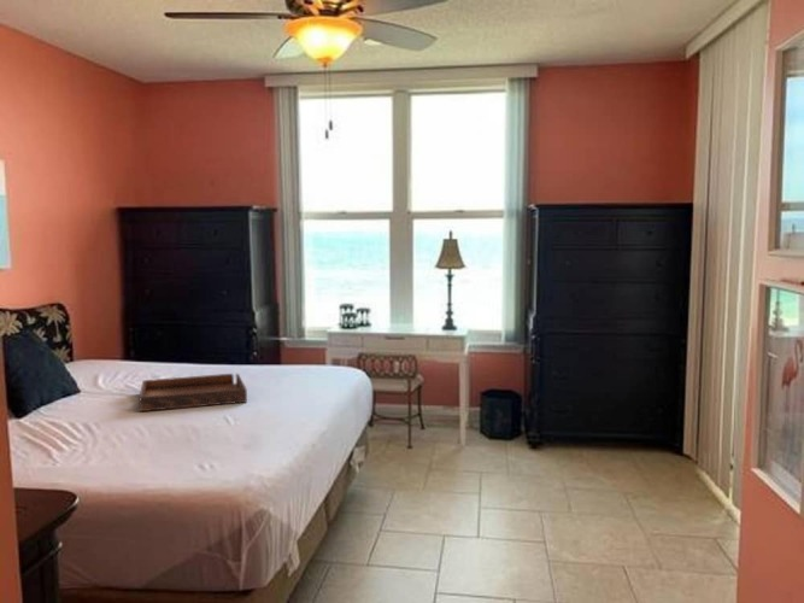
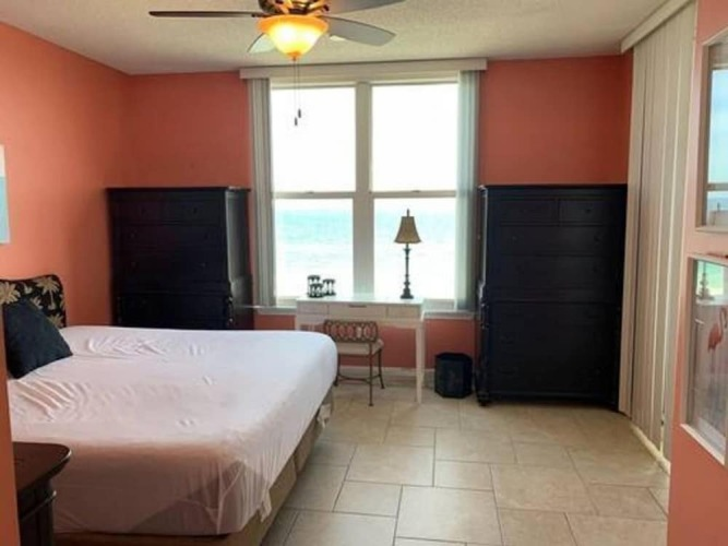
- serving tray (193, 391)
